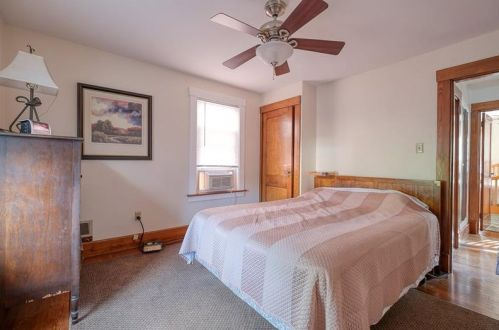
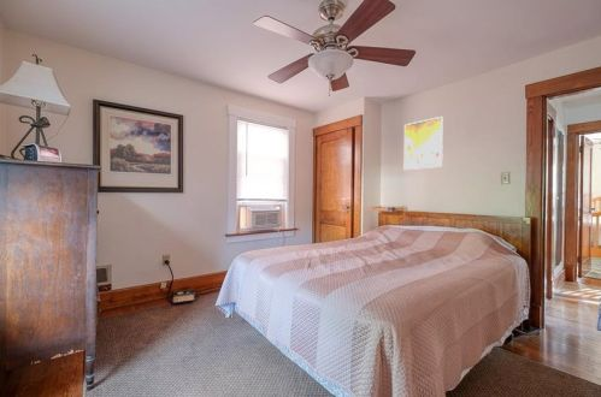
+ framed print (422, 144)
